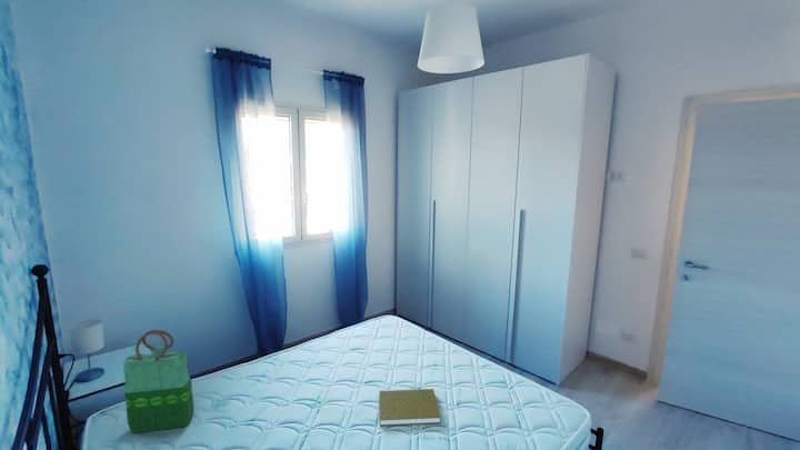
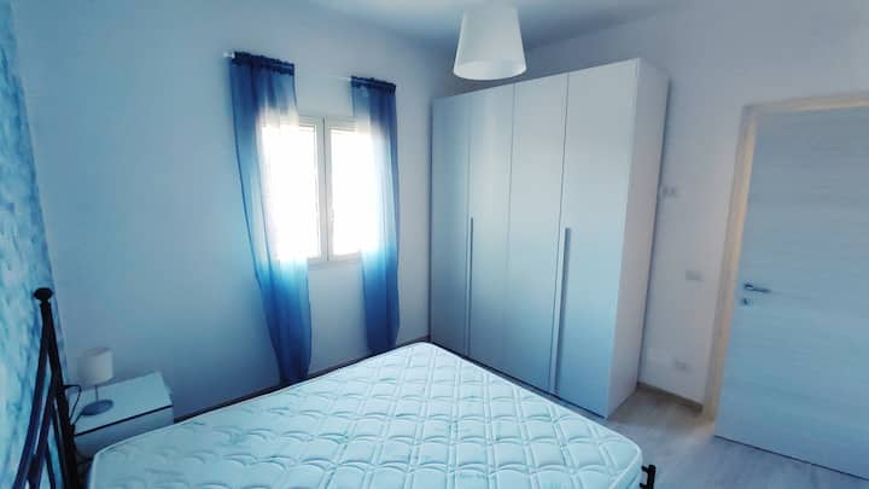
- tote bag (158, 378)
- book (408, 406)
